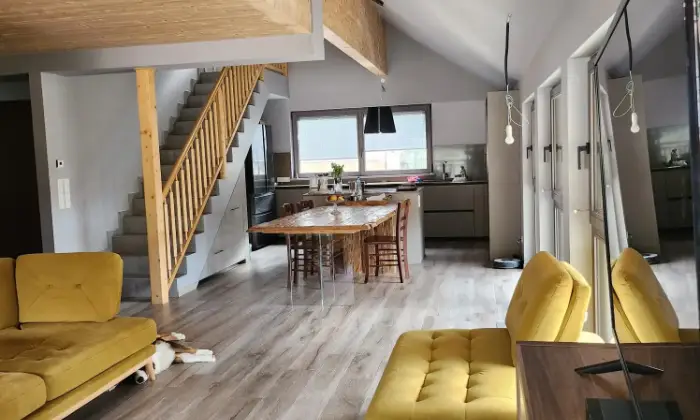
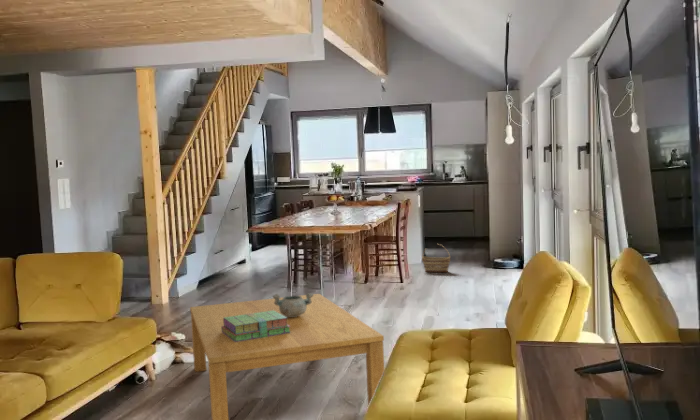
+ basket (436, 258)
+ decorative bowl (293, 304)
+ stack of books (255, 324)
+ coffee table (276, 354)
